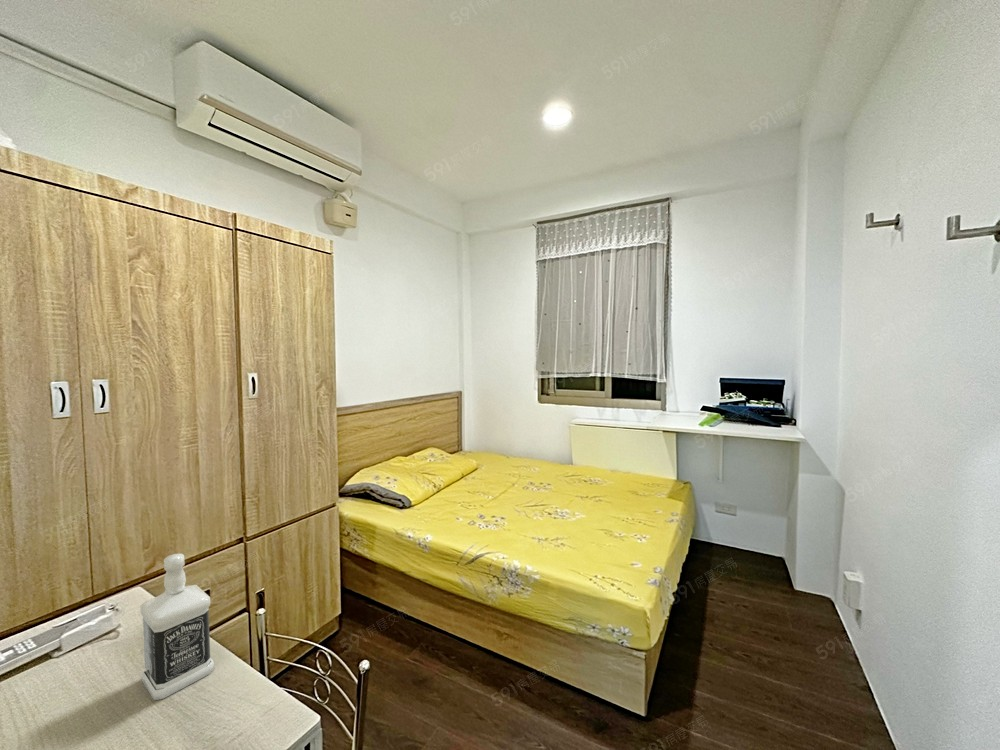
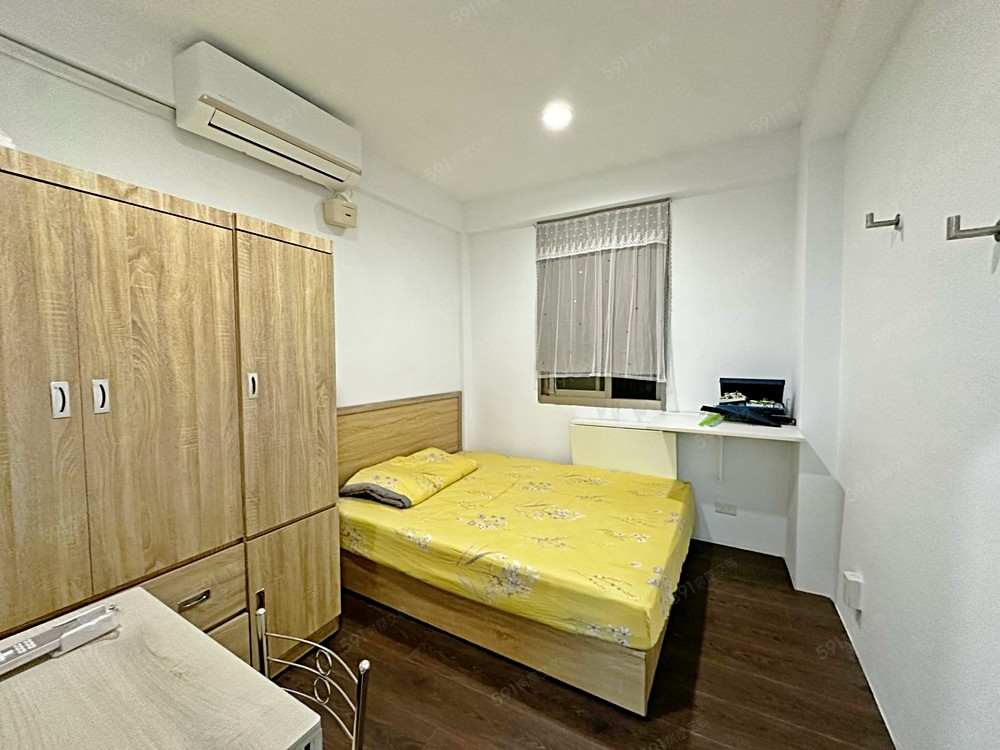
- bottle (176, 616)
